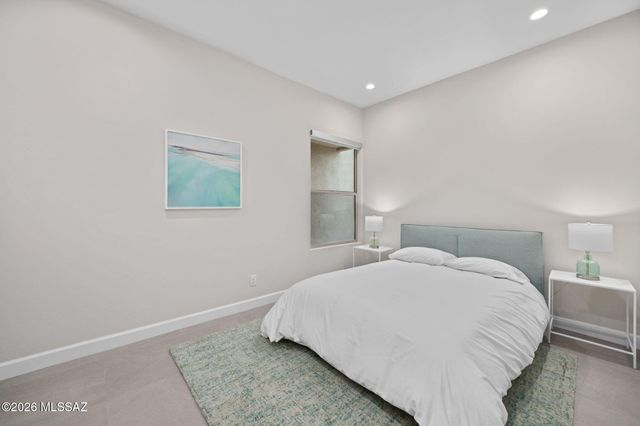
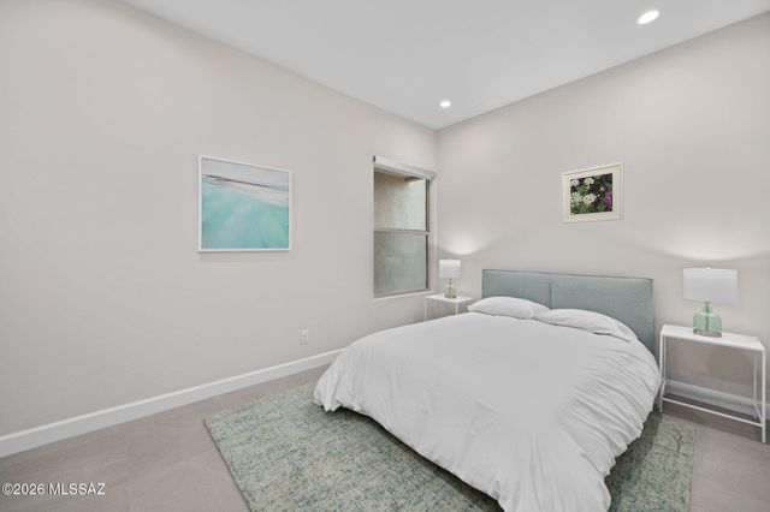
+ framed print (591, 195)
